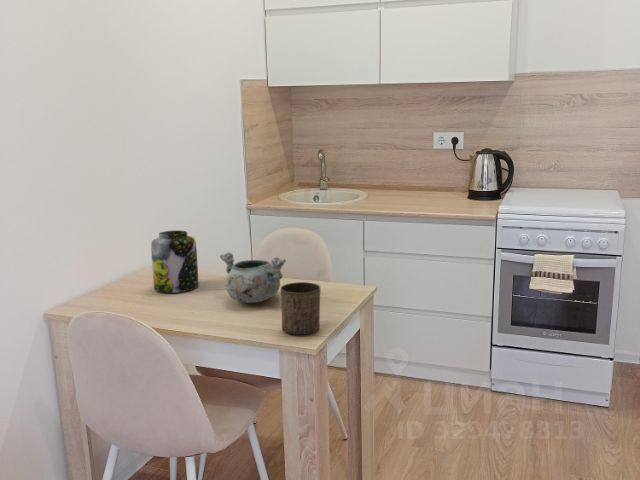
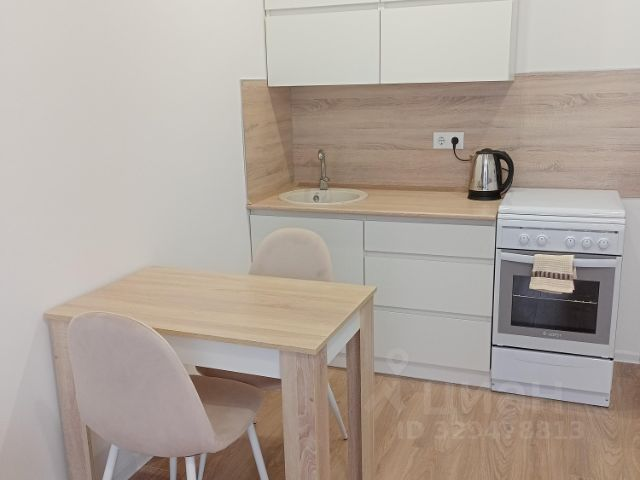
- jar (174, 260)
- cup (301, 308)
- decorative bowl (251, 277)
